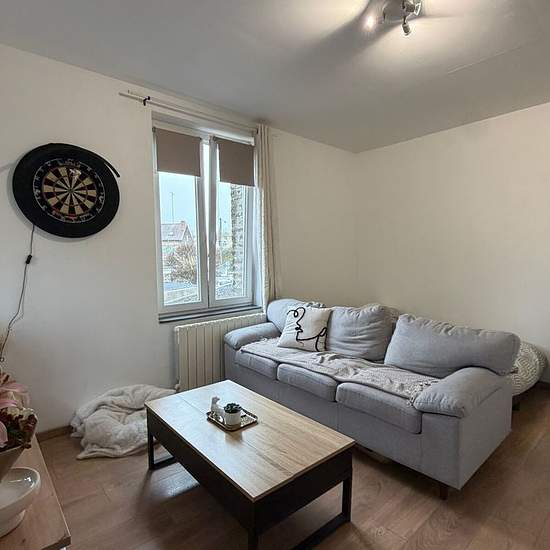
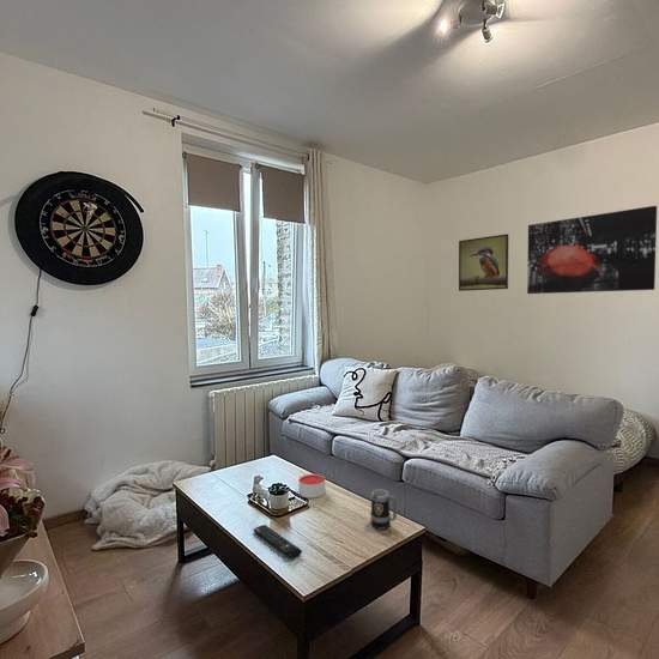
+ candle (312, 484)
+ remote control (276, 540)
+ mug (383, 509)
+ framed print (482, 264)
+ wall art (585, 254)
